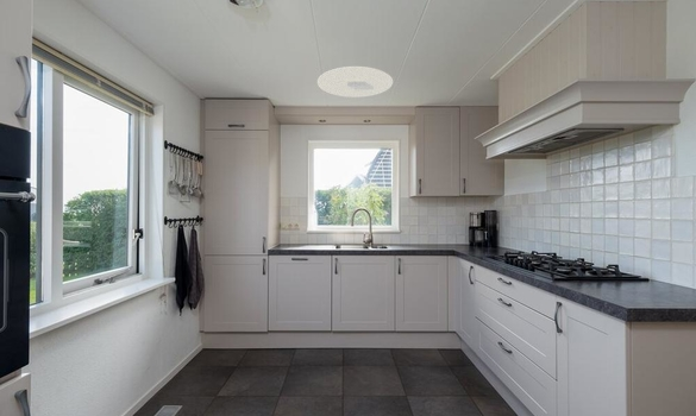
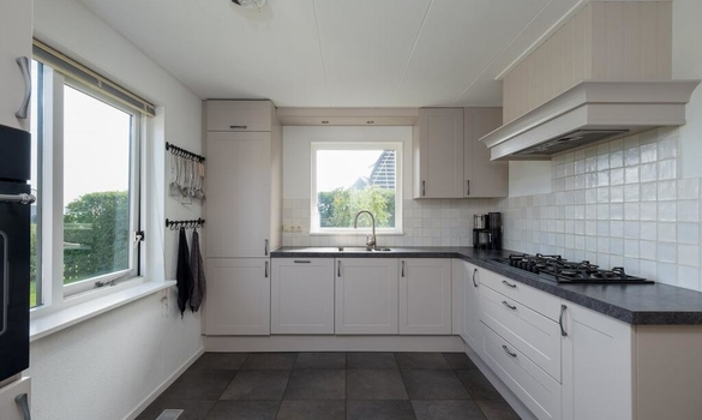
- ceiling light (355, 80)
